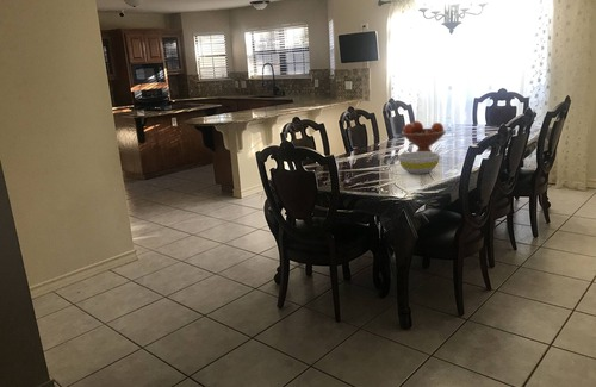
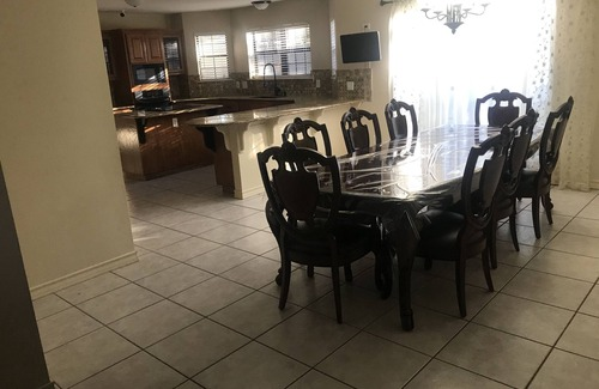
- bowl (418, 163)
- fruit bowl (423, 138)
